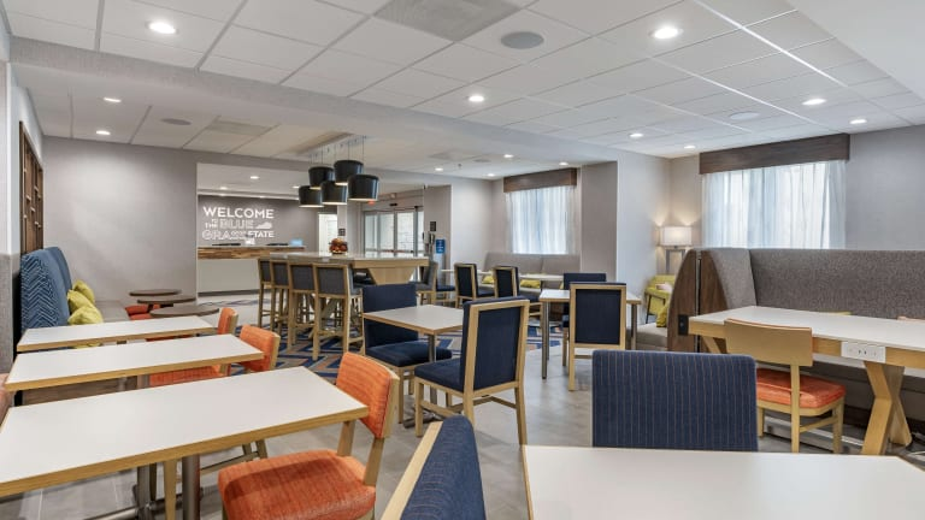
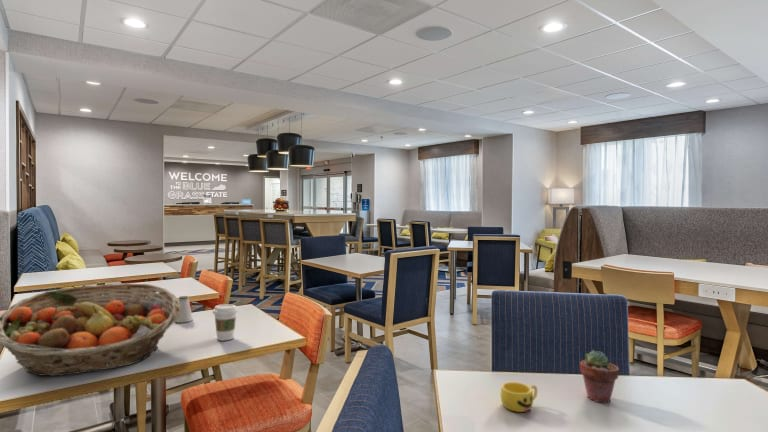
+ cup (520, 396)
+ coffee cup (225, 322)
+ fruit basket (95, 324)
+ potted succulent (598, 374)
+ saltshaker (183, 308)
